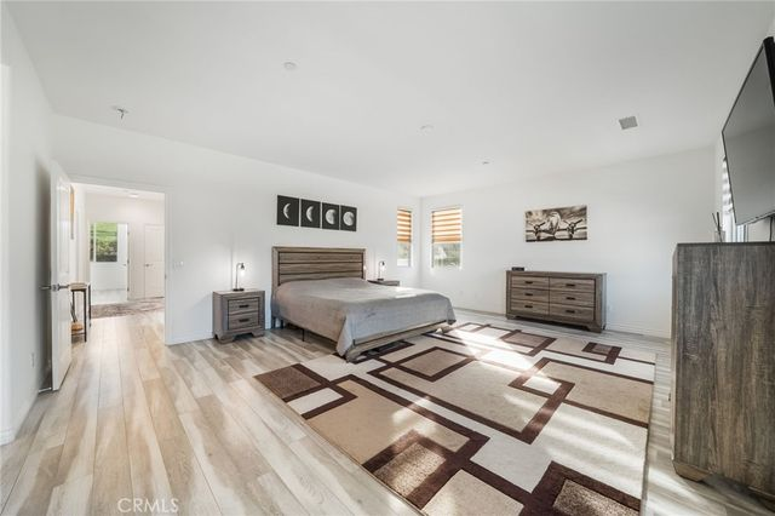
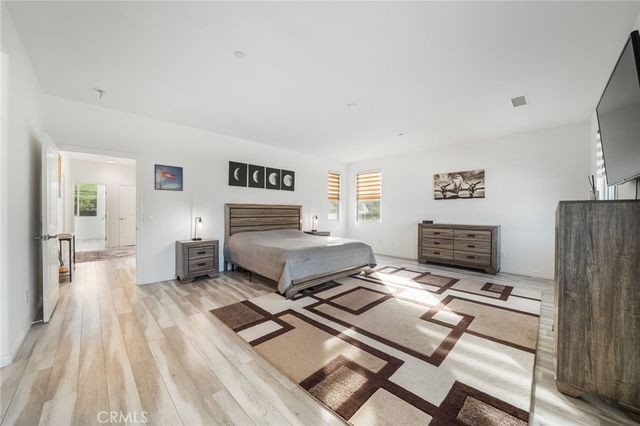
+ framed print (169, 178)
